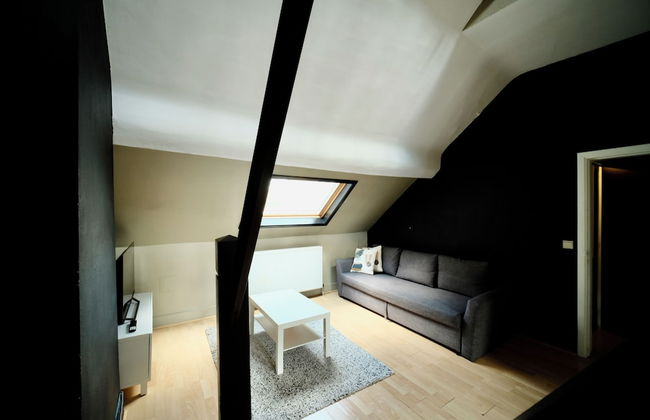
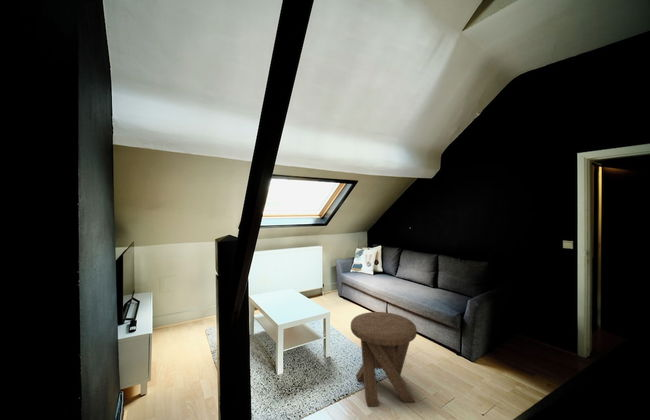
+ music stool (383, 355)
